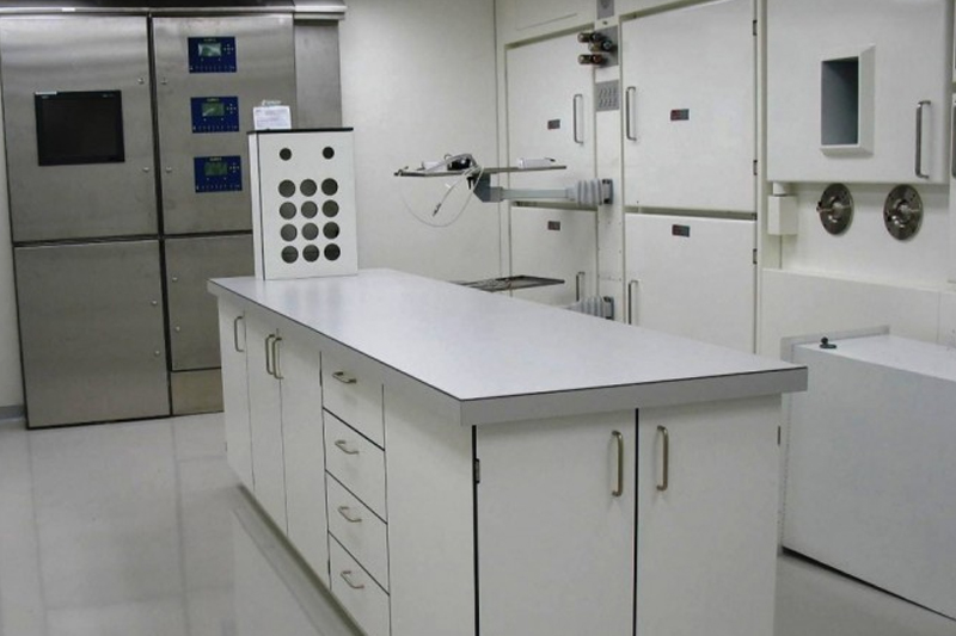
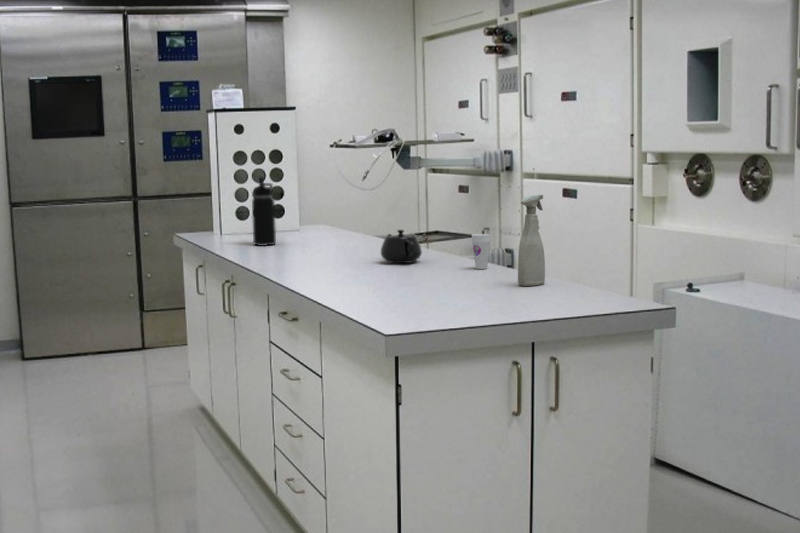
+ spray bottle (531, 239)
+ teapot (400, 245)
+ cup (481, 251)
+ water bottle (264, 211)
